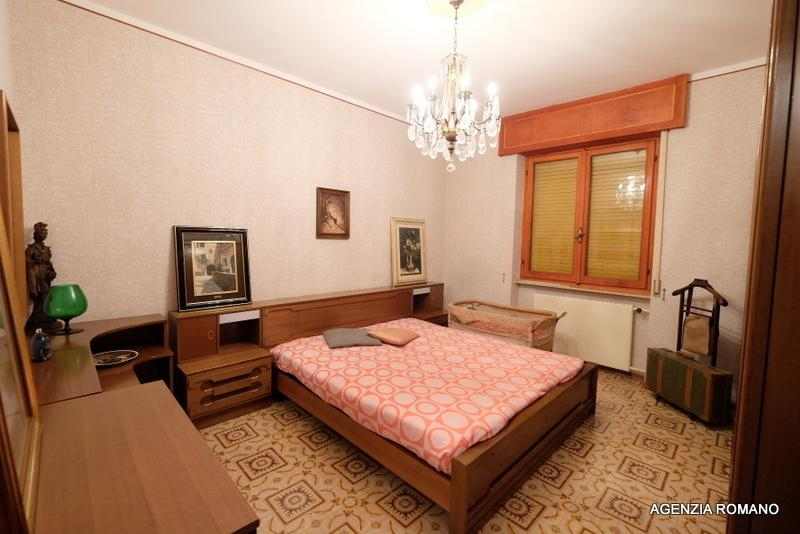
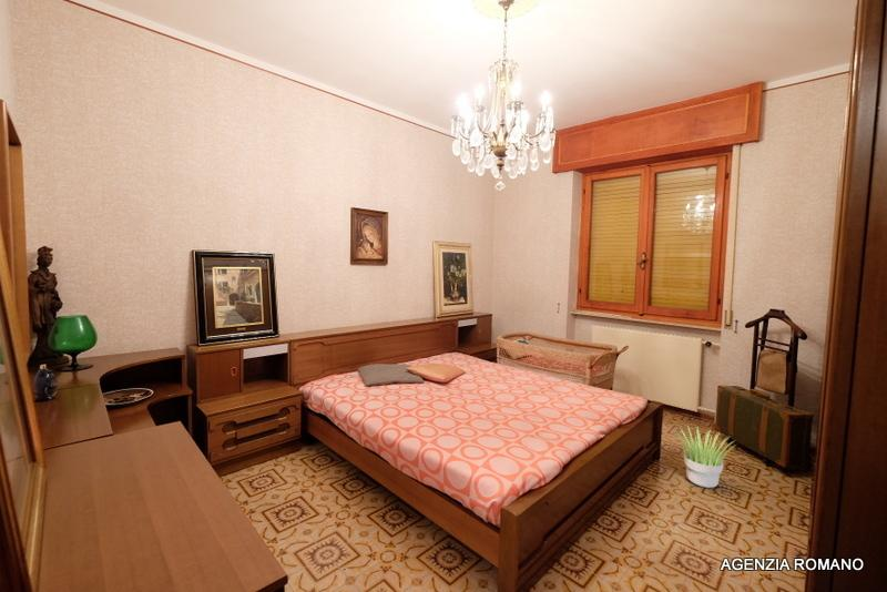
+ potted plant (702, 459)
